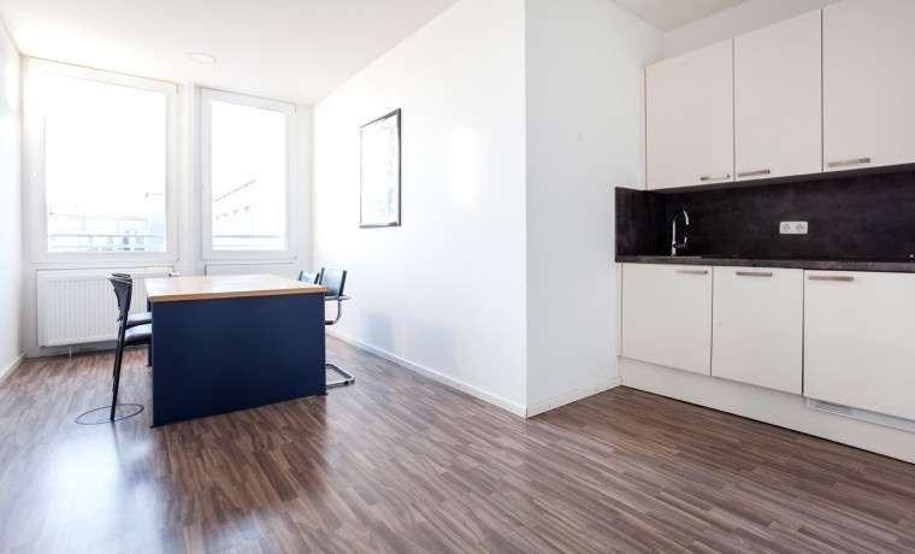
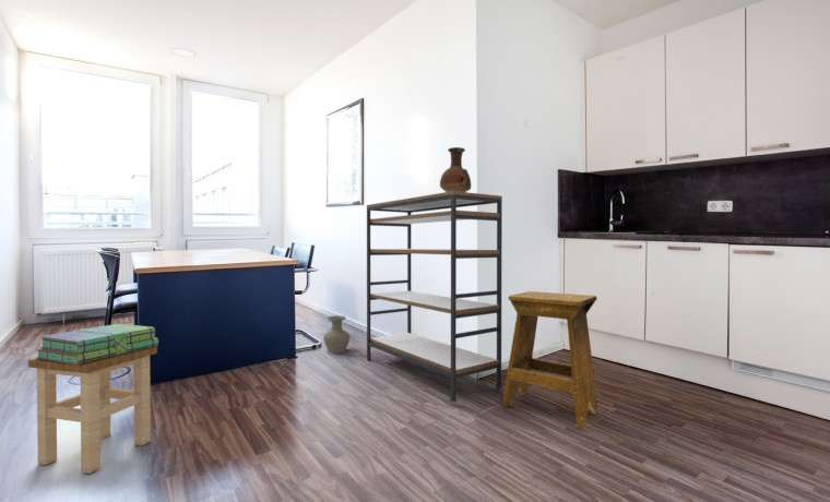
+ stack of books (100, 340)
+ stool (549, 361)
+ vase (336, 334)
+ shelving unit (427, 294)
+ vase (455, 172)
+ stool (97, 402)
